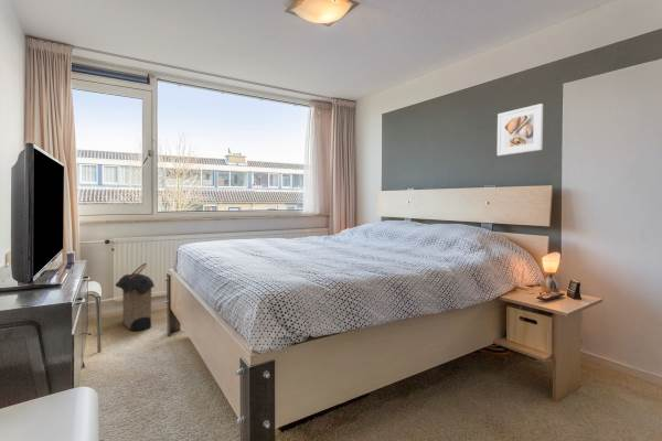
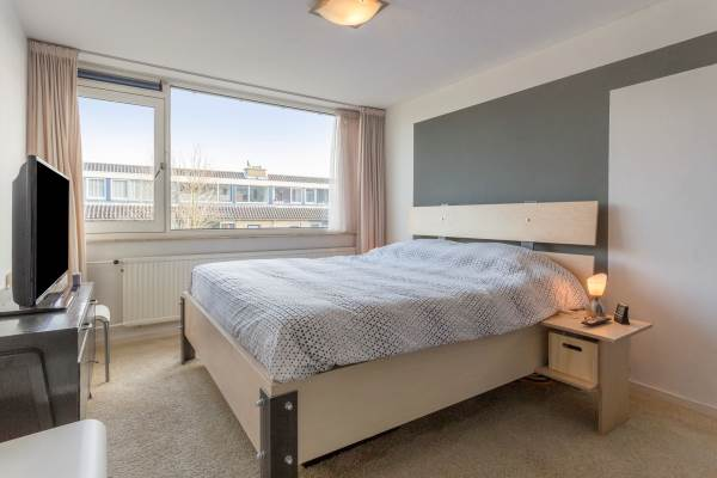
- laundry hamper (135, 293)
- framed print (519, 130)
